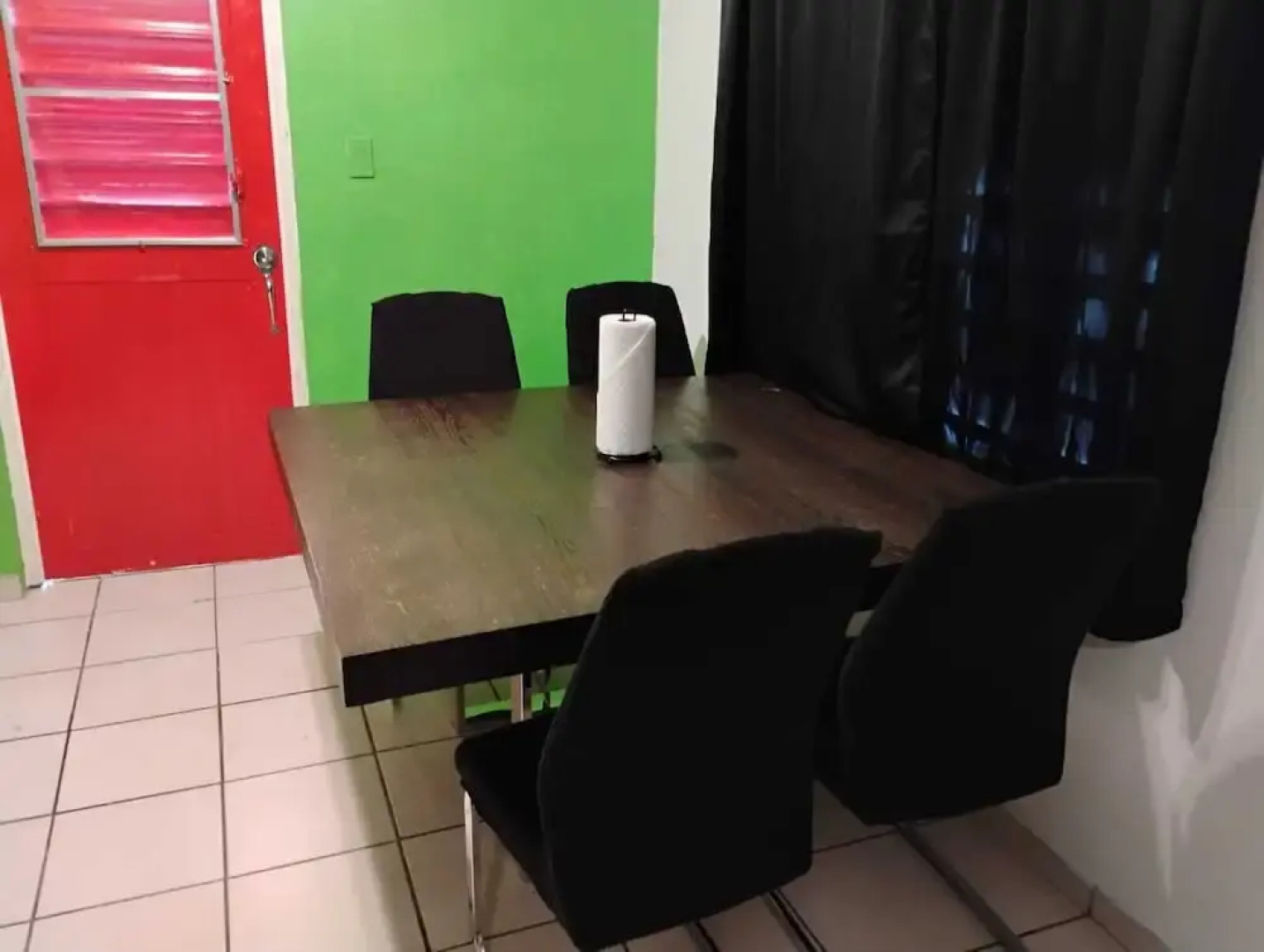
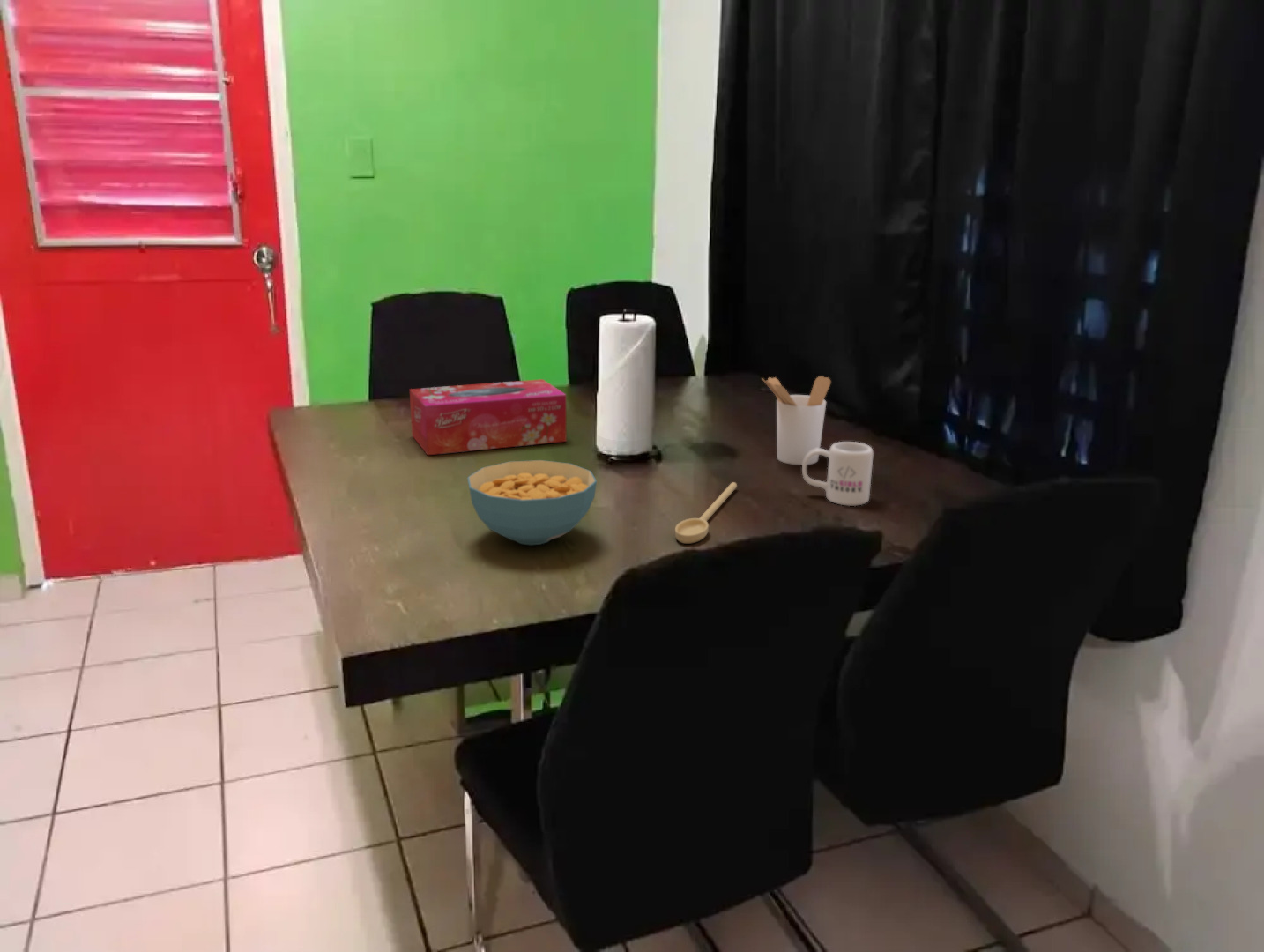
+ cereal bowl (532, 509)
+ mug (836, 472)
+ spoon (710, 509)
+ utensil holder (791, 417)
+ tissue box (487, 415)
